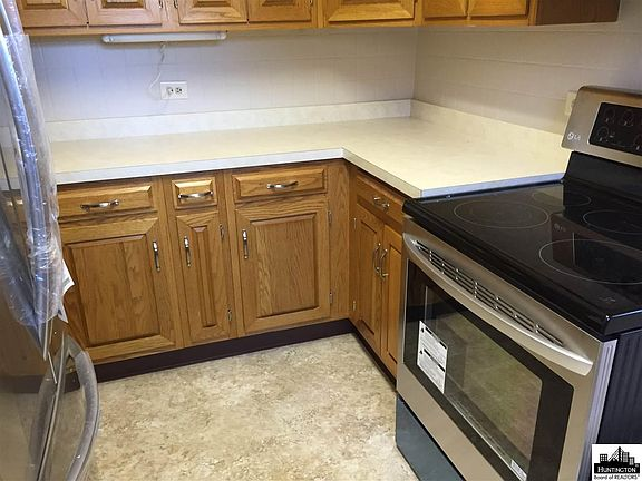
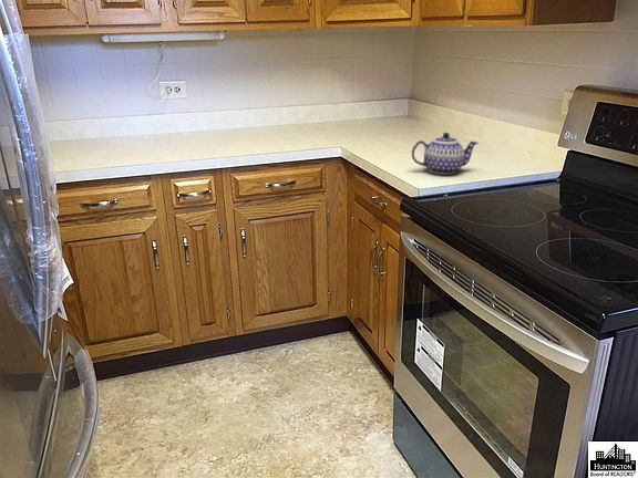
+ teapot (444, 152)
